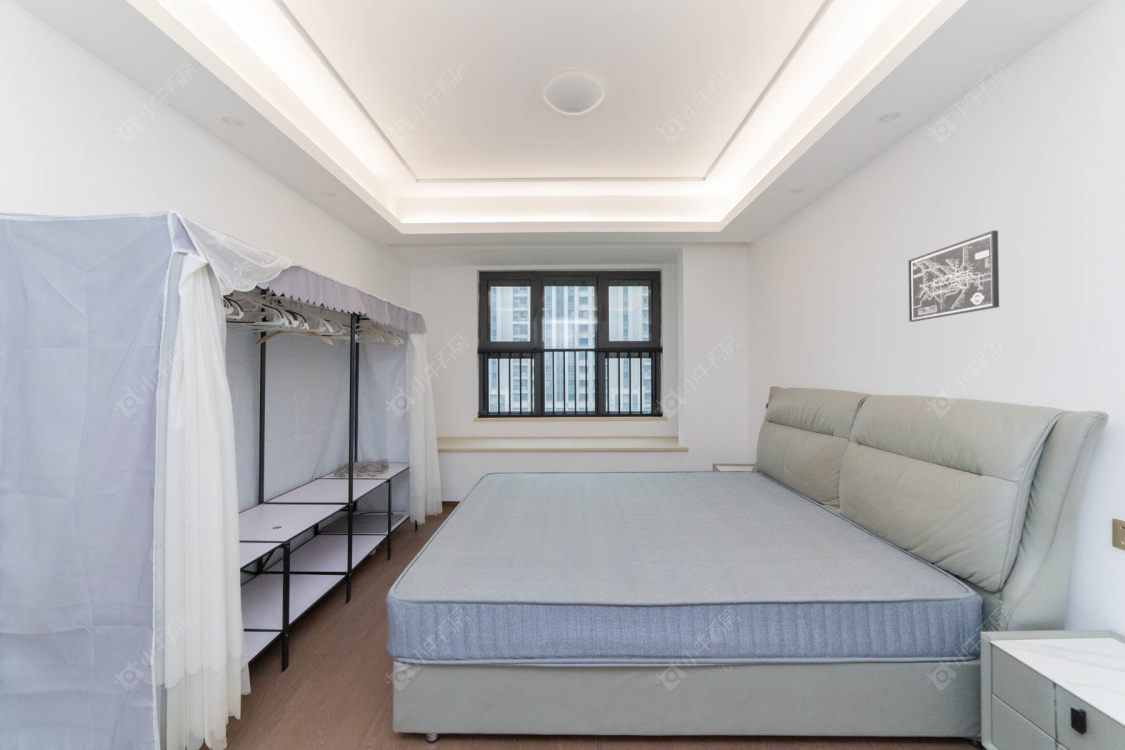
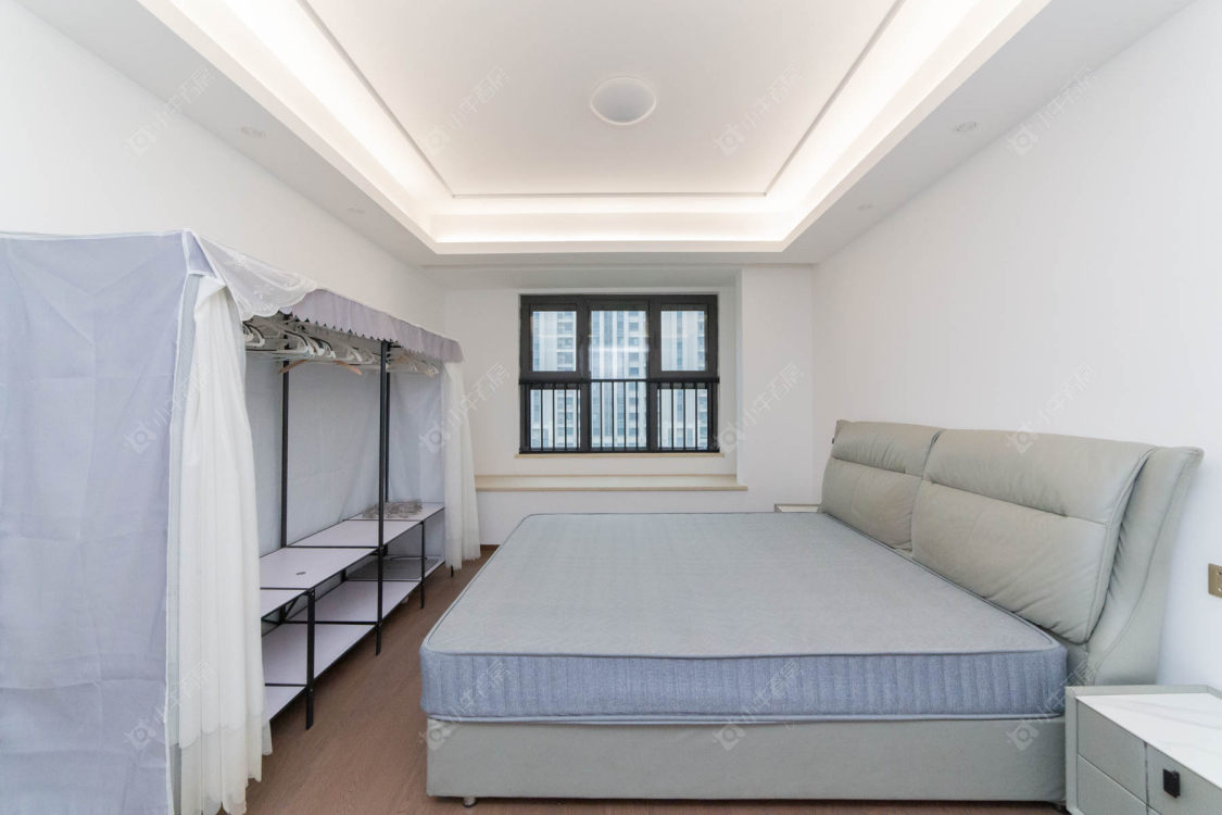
- wall art (948, 281)
